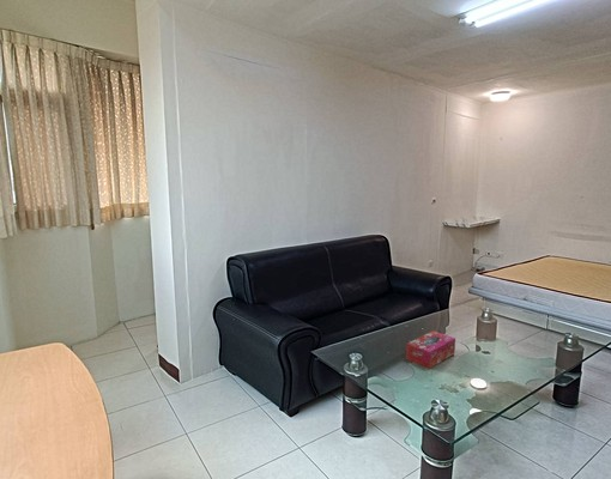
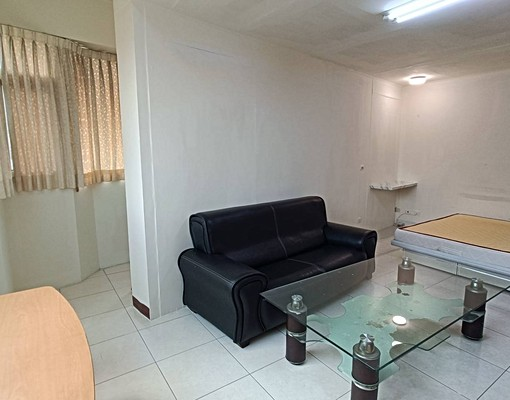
- tissue box (430, 348)
